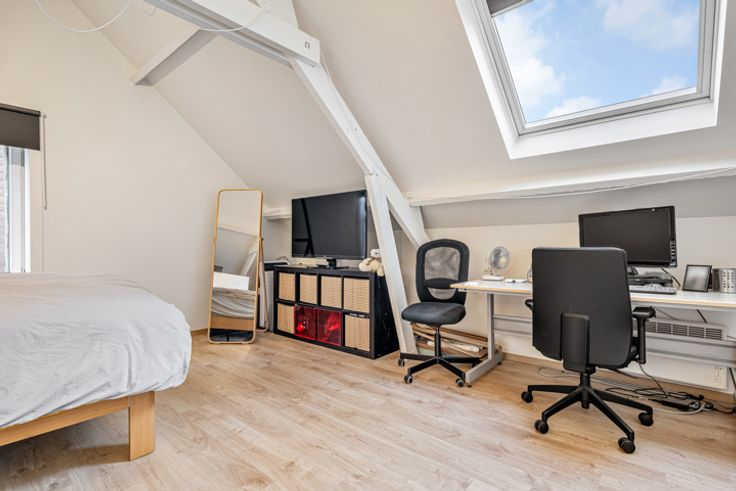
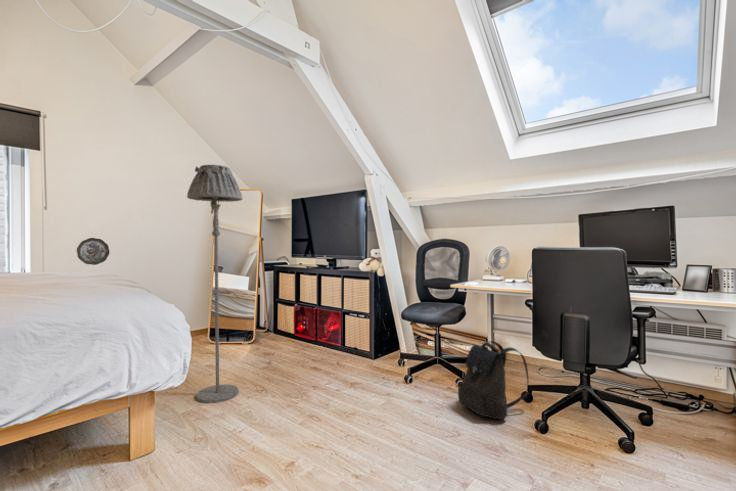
+ floor lamp (216, 281)
+ backpack (492, 375)
+ decorative plate (93, 251)
